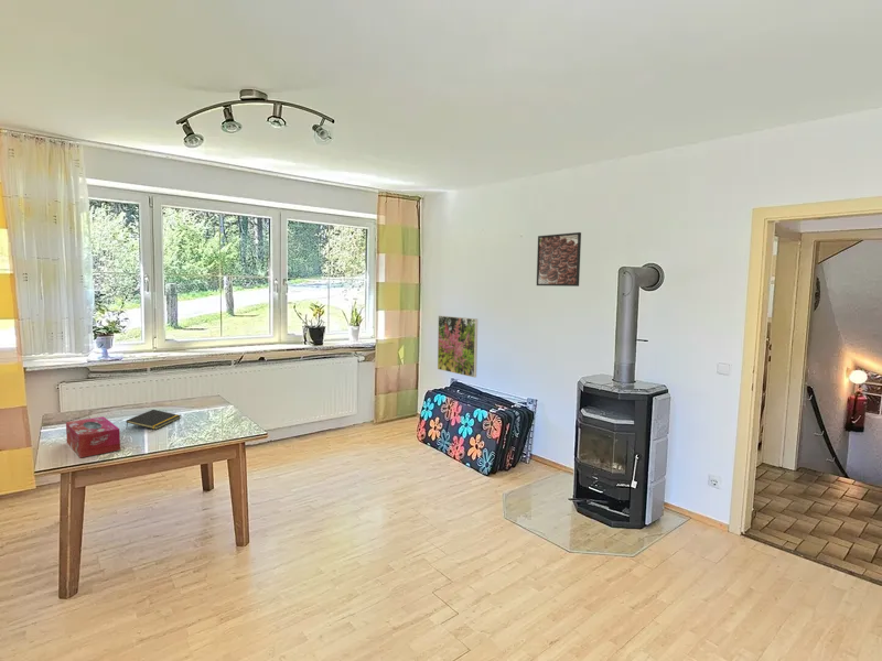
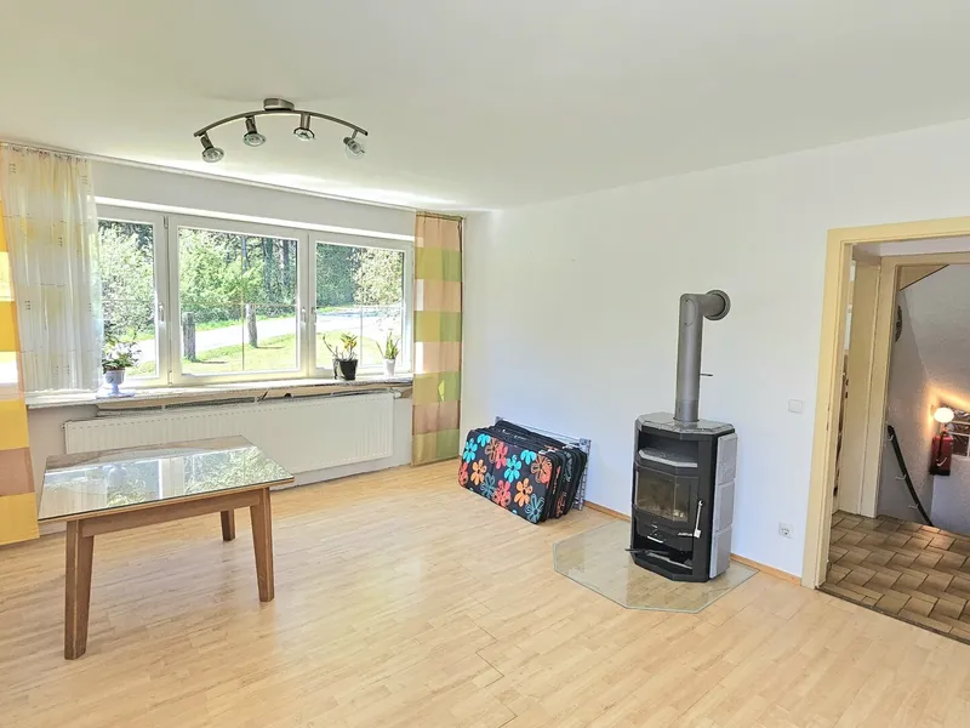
- notepad (154, 419)
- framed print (456, 345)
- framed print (557, 260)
- tissue box (93, 435)
